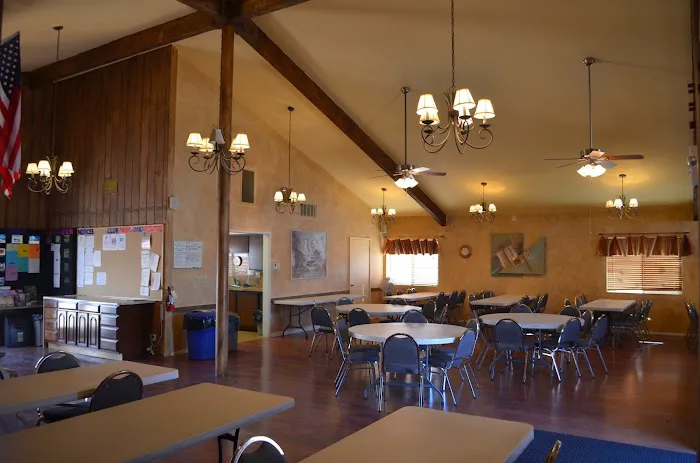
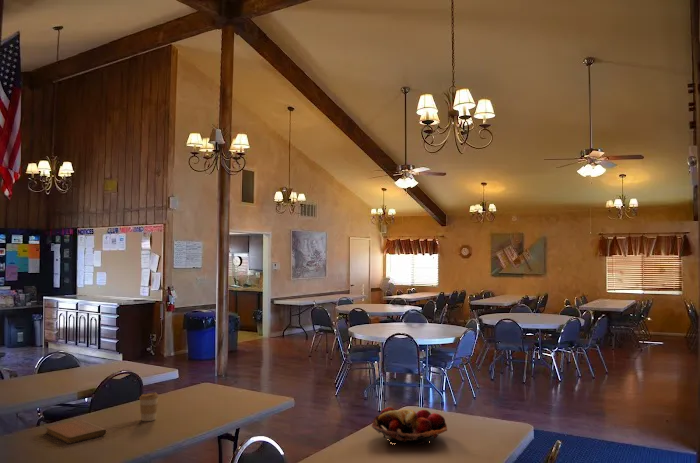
+ fruit basket (409, 423)
+ notebook (75, 430)
+ coffee cup (148, 406)
